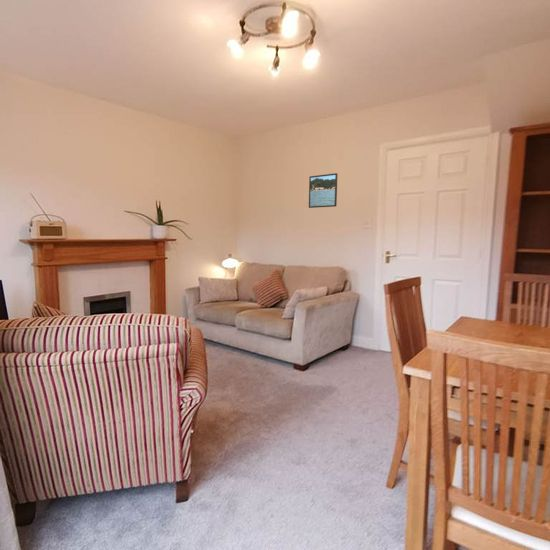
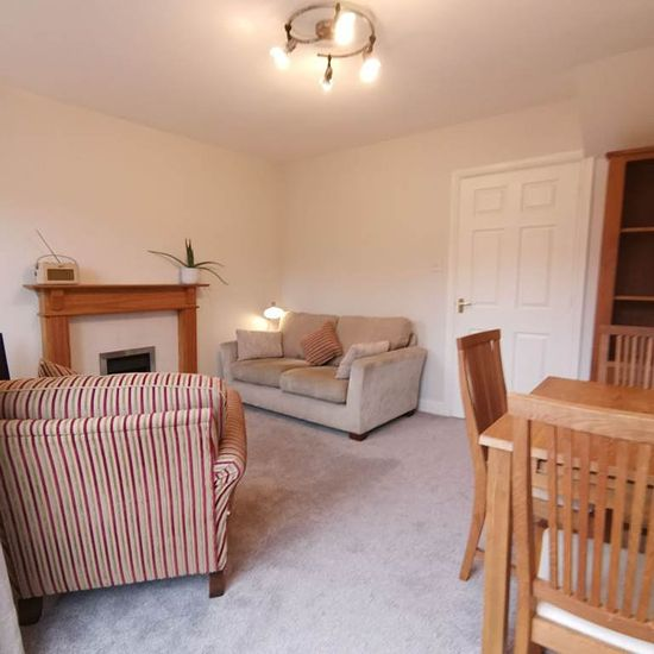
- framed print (322, 191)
